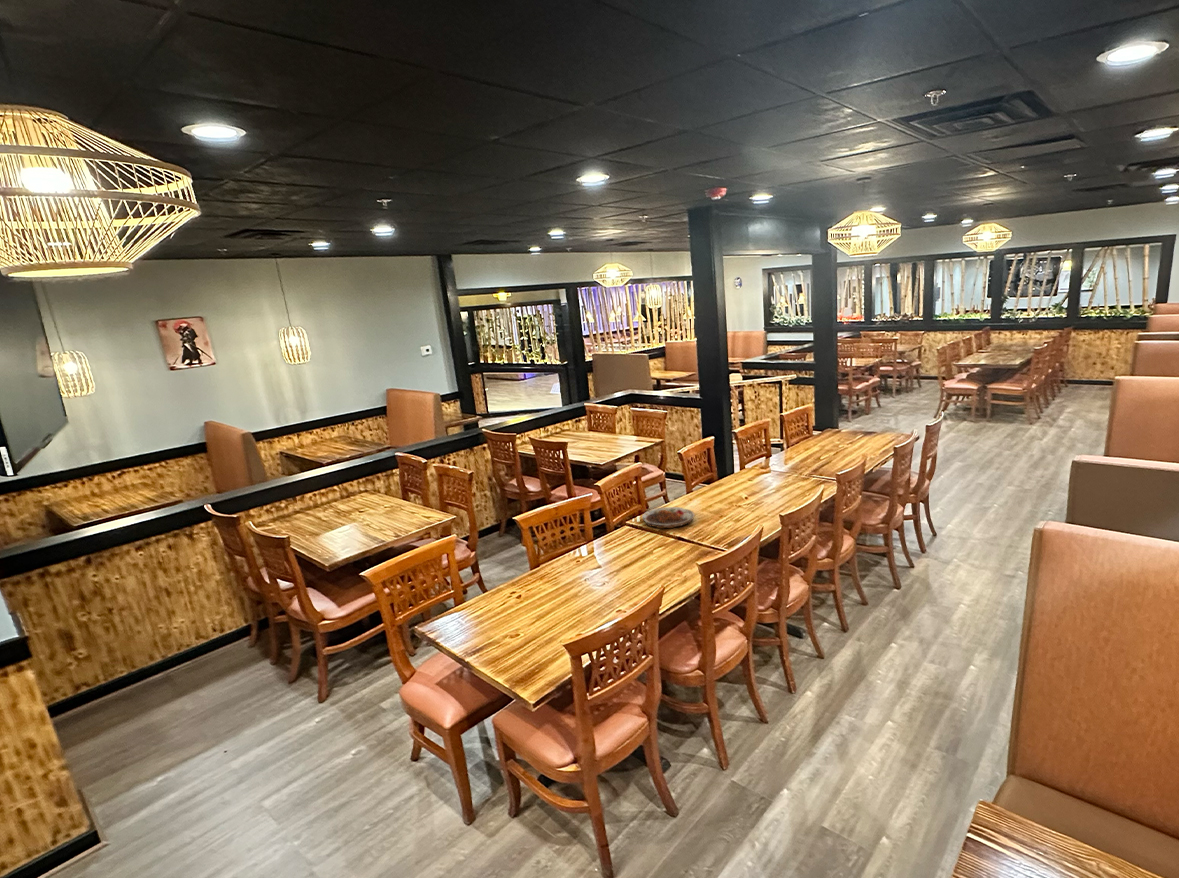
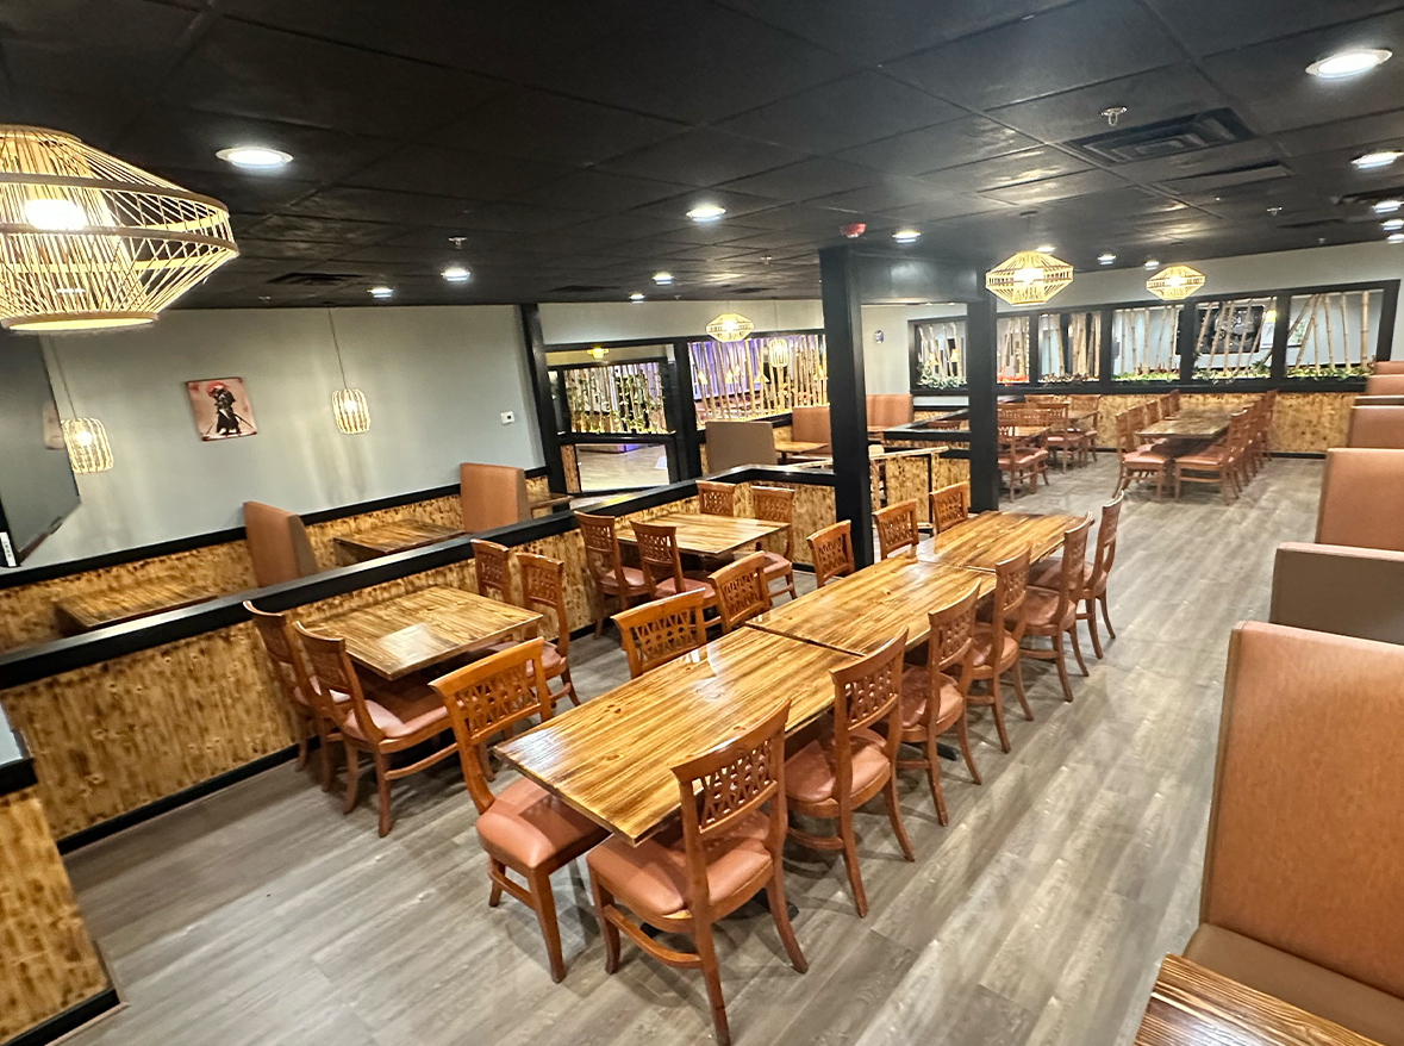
- plate (668, 515)
